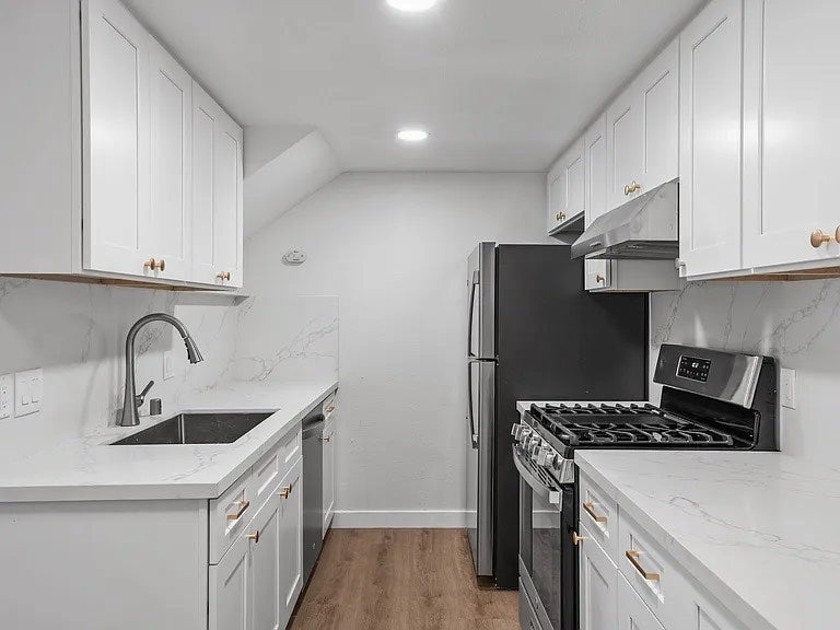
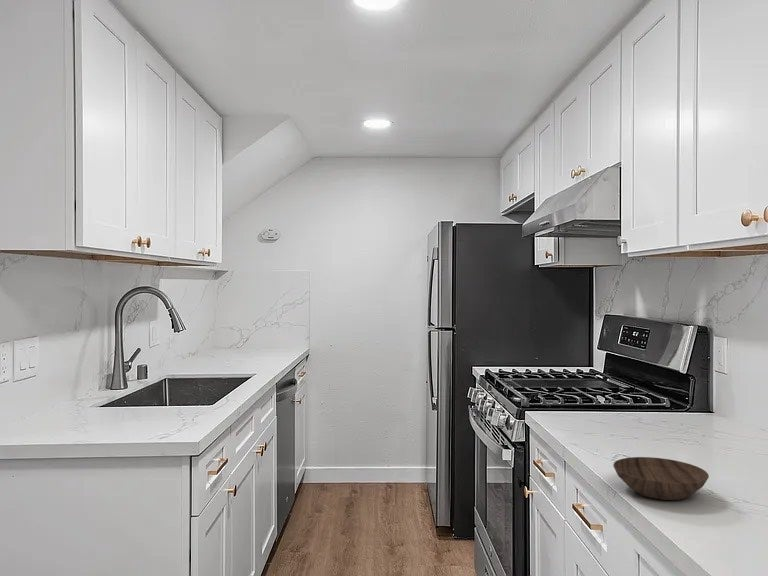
+ bowl (659, 480)
